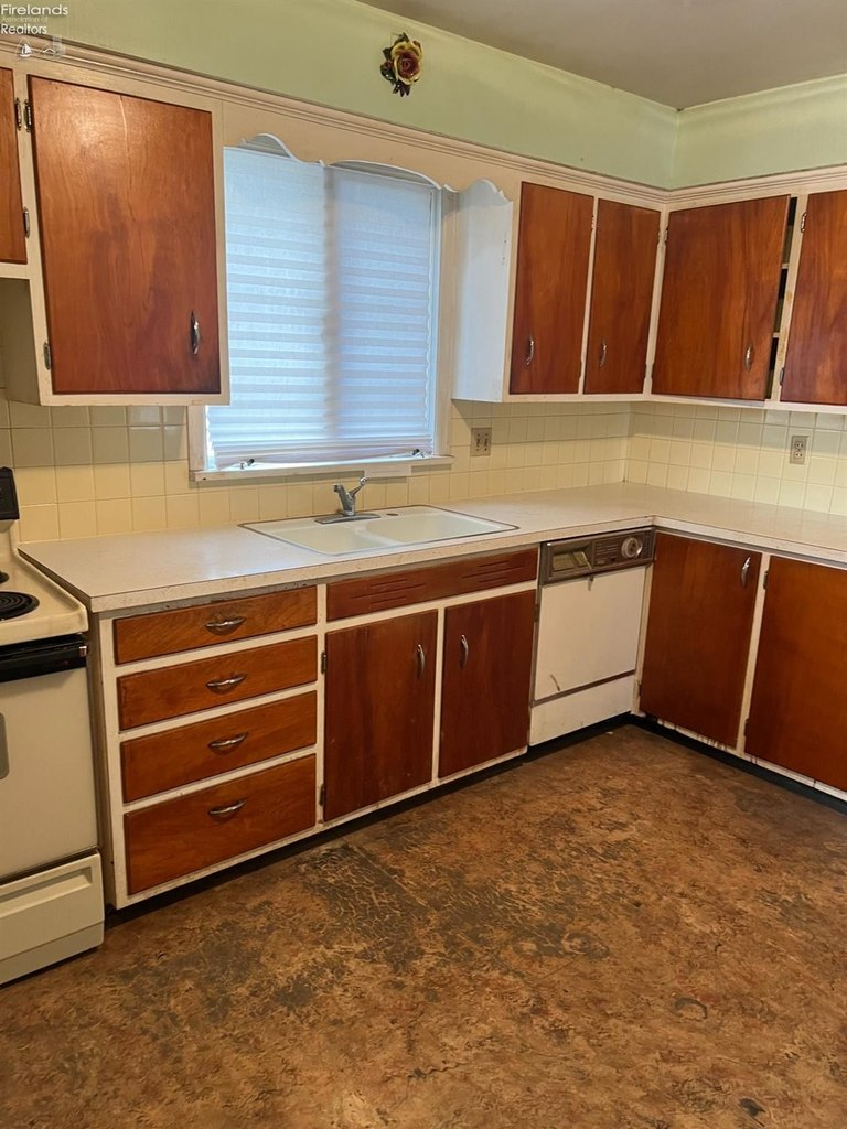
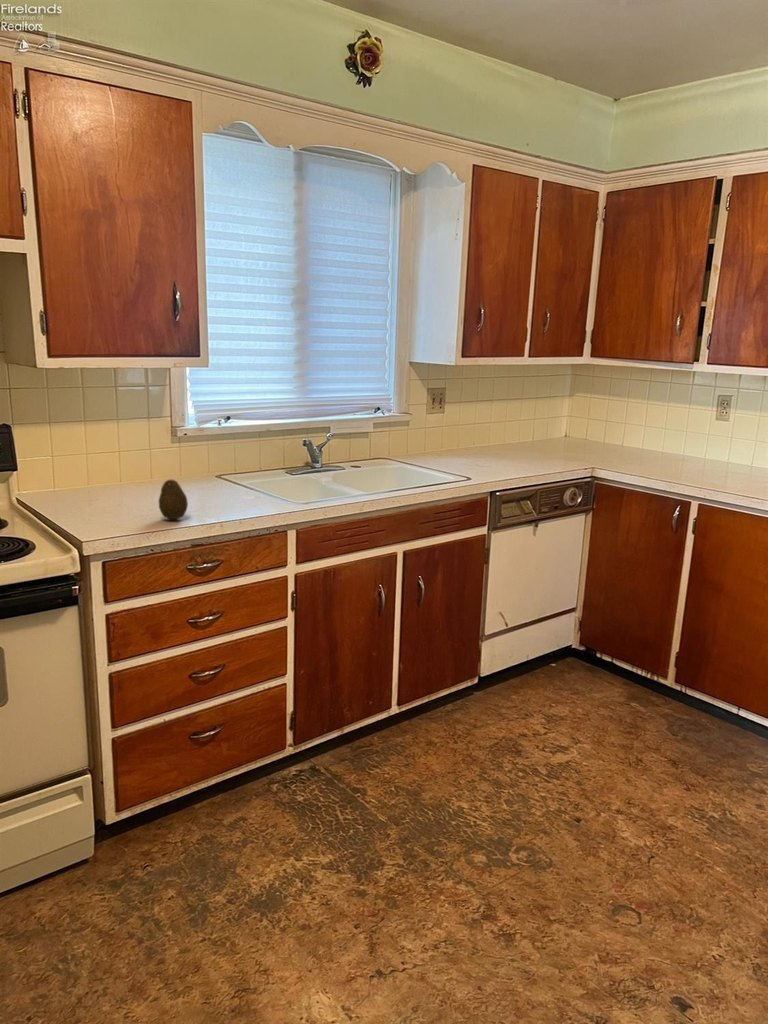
+ fruit (172, 499)
